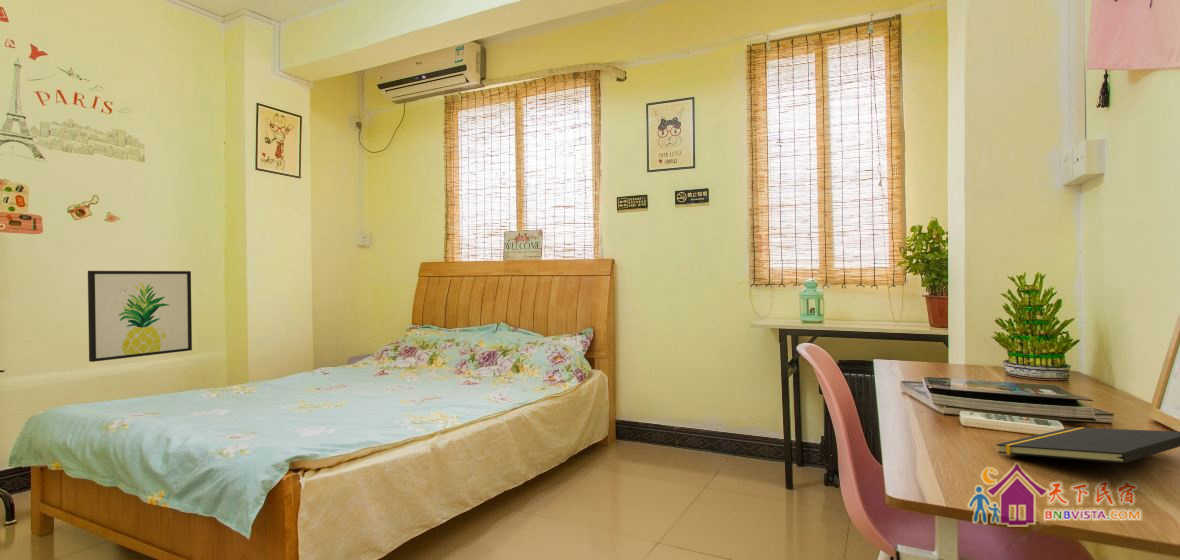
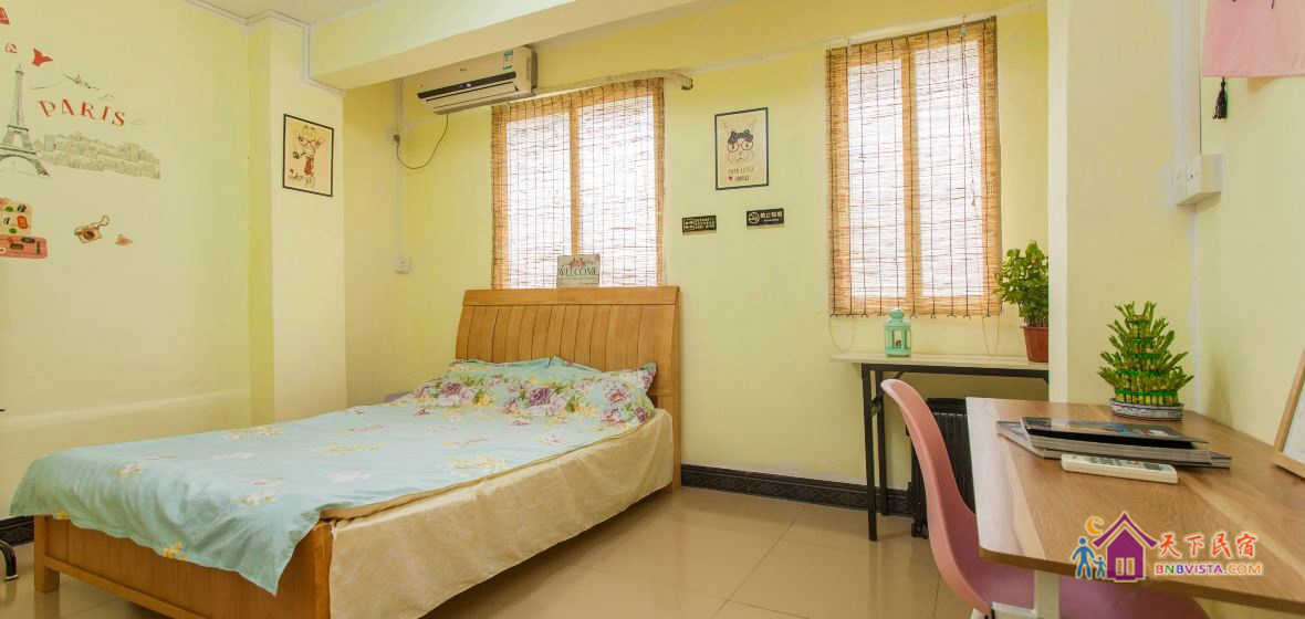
- wall art (143, 313)
- notepad (1094, 443)
